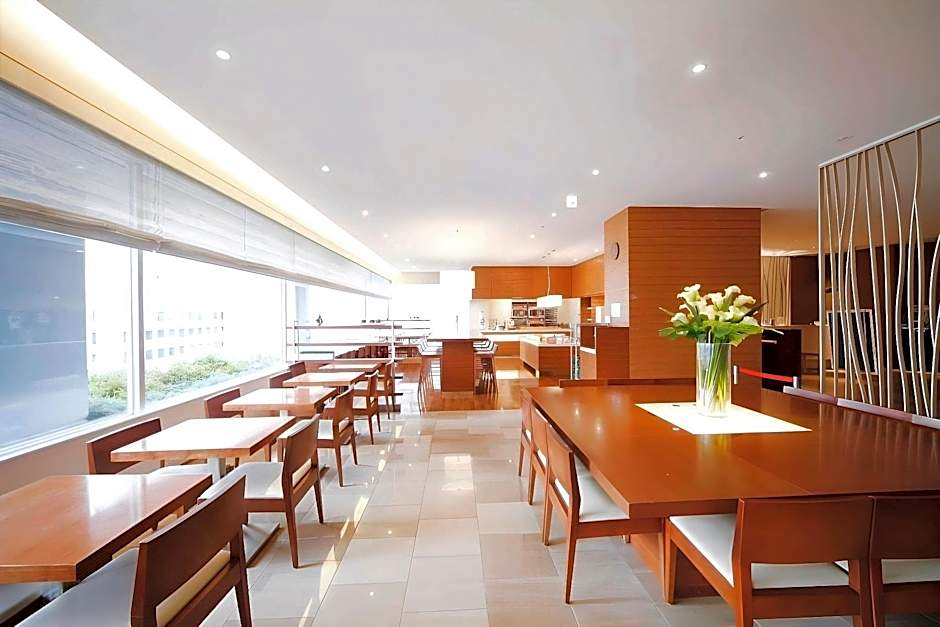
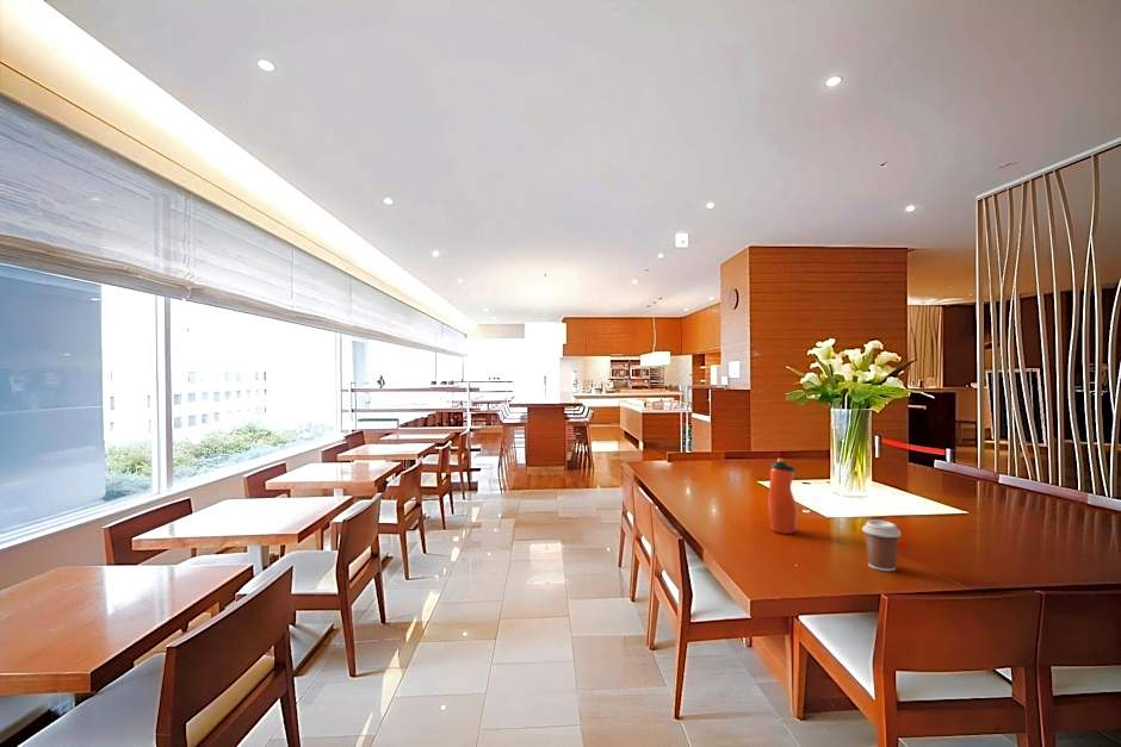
+ water bottle (781, 494)
+ coffee cup (881, 544)
